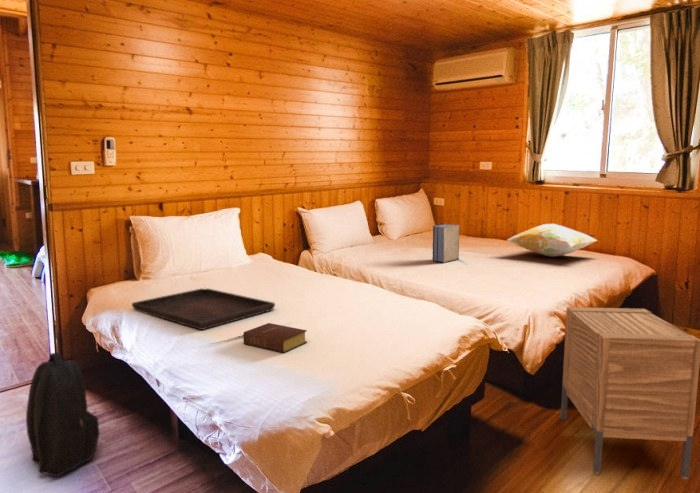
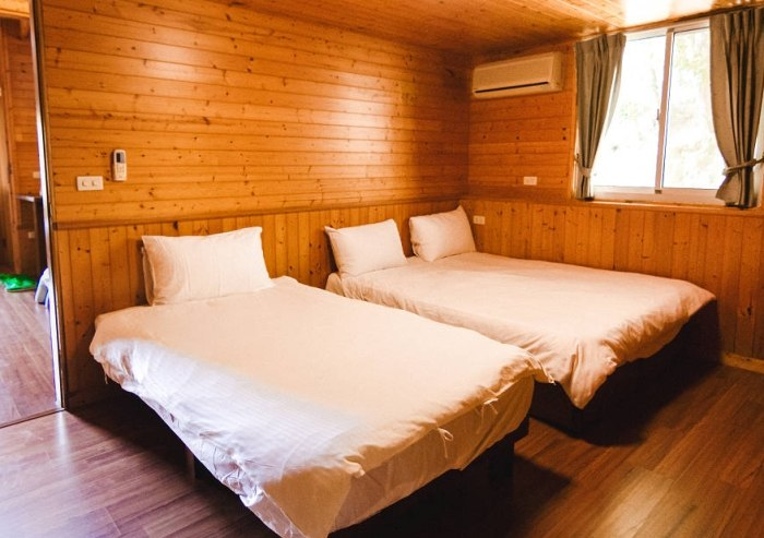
- book (445, 242)
- bible (275, 337)
- serving tray (203, 306)
- decorative pillow (552, 240)
- backpack (60, 407)
- nightstand (621, 385)
